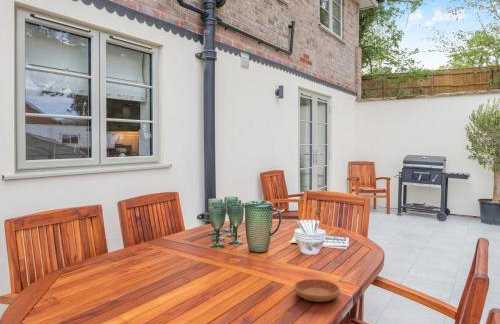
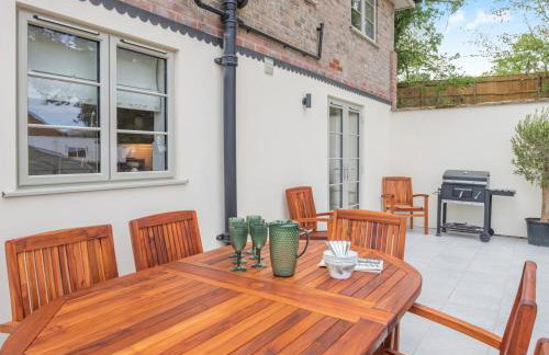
- saucer (316, 290)
